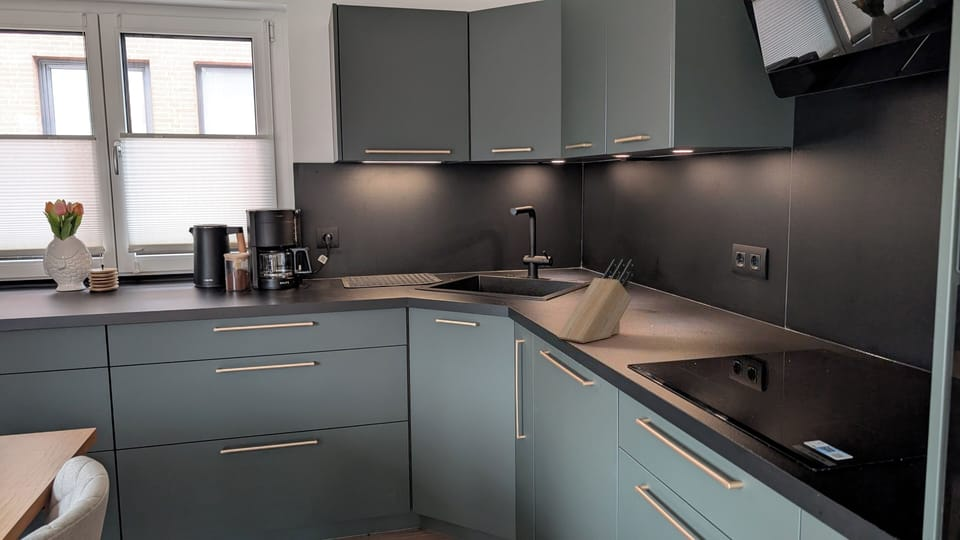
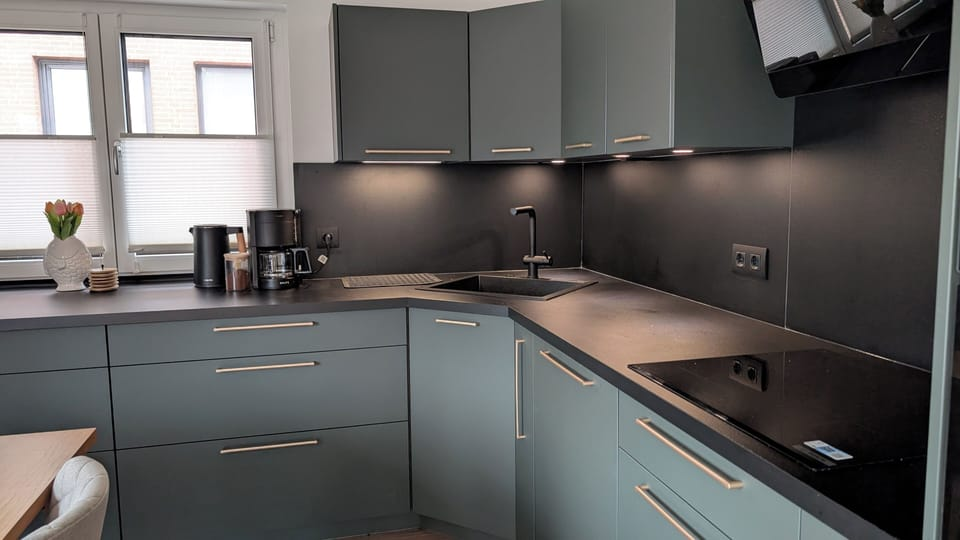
- knife block (599, 298)
